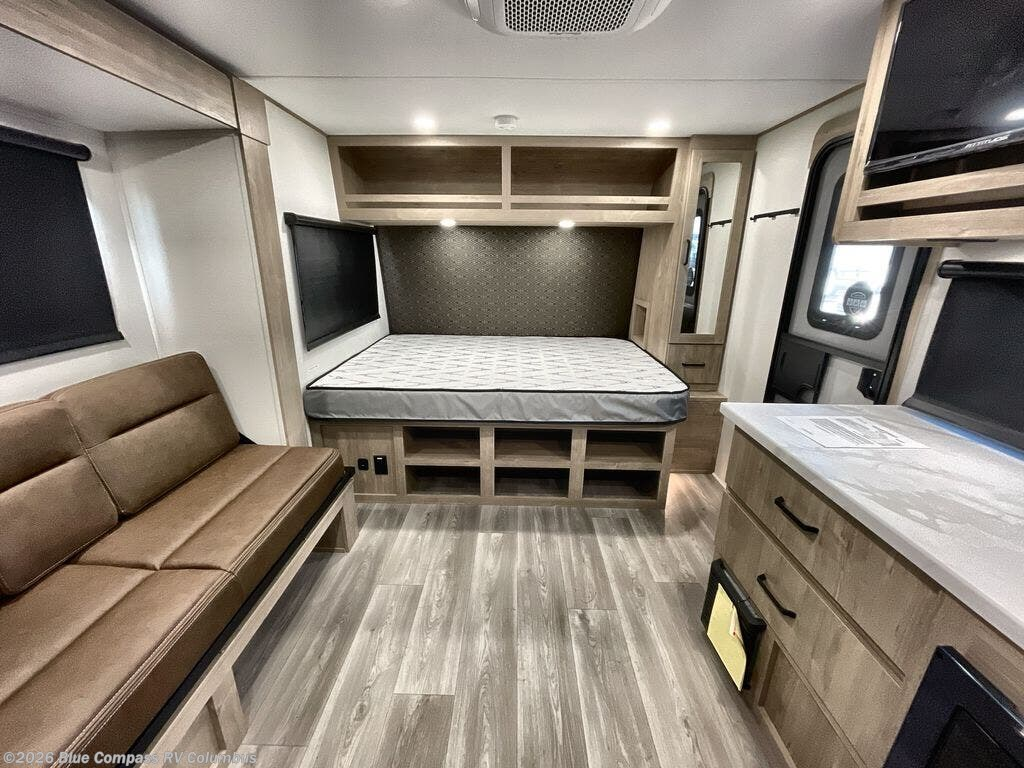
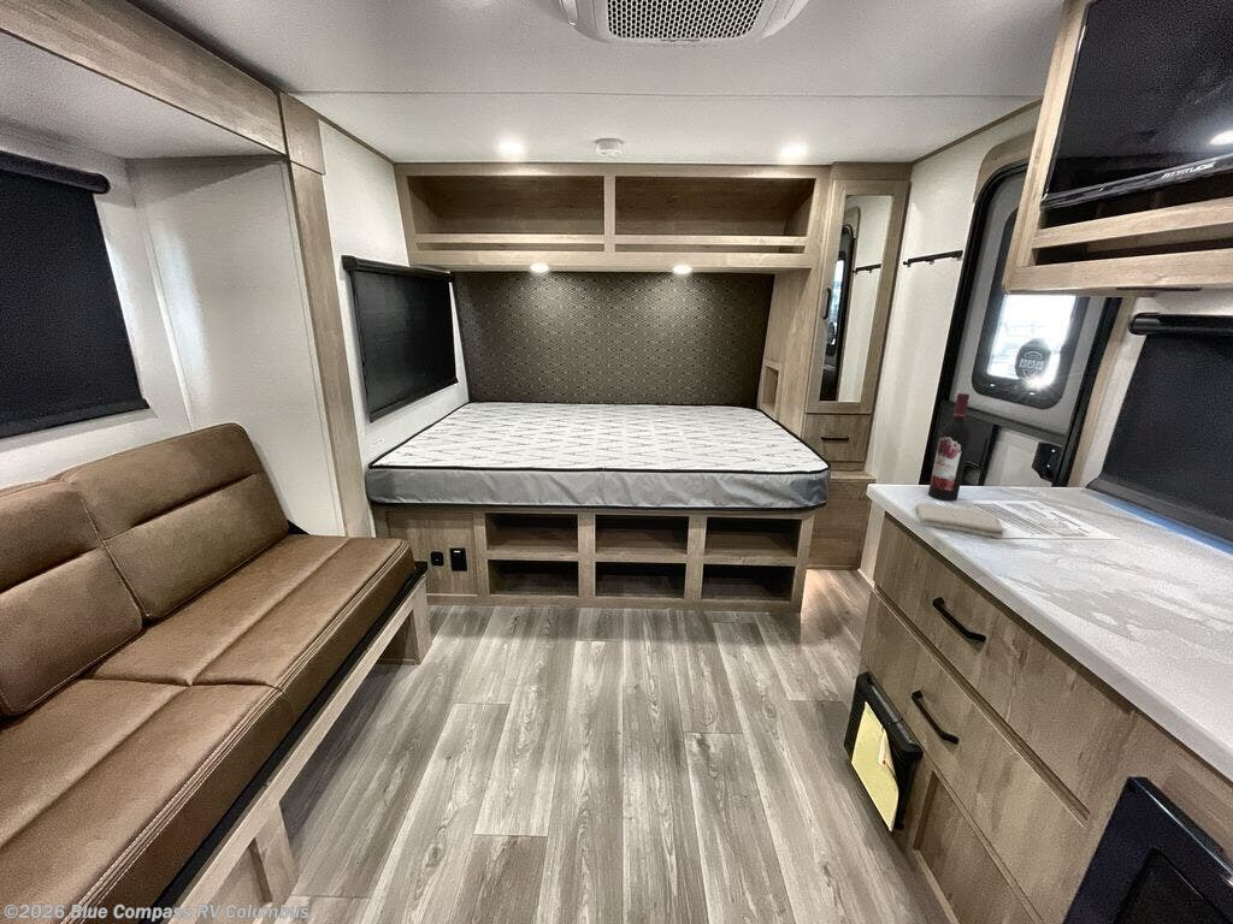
+ wine bottle (952, 446)
+ washcloth (957, 519)
